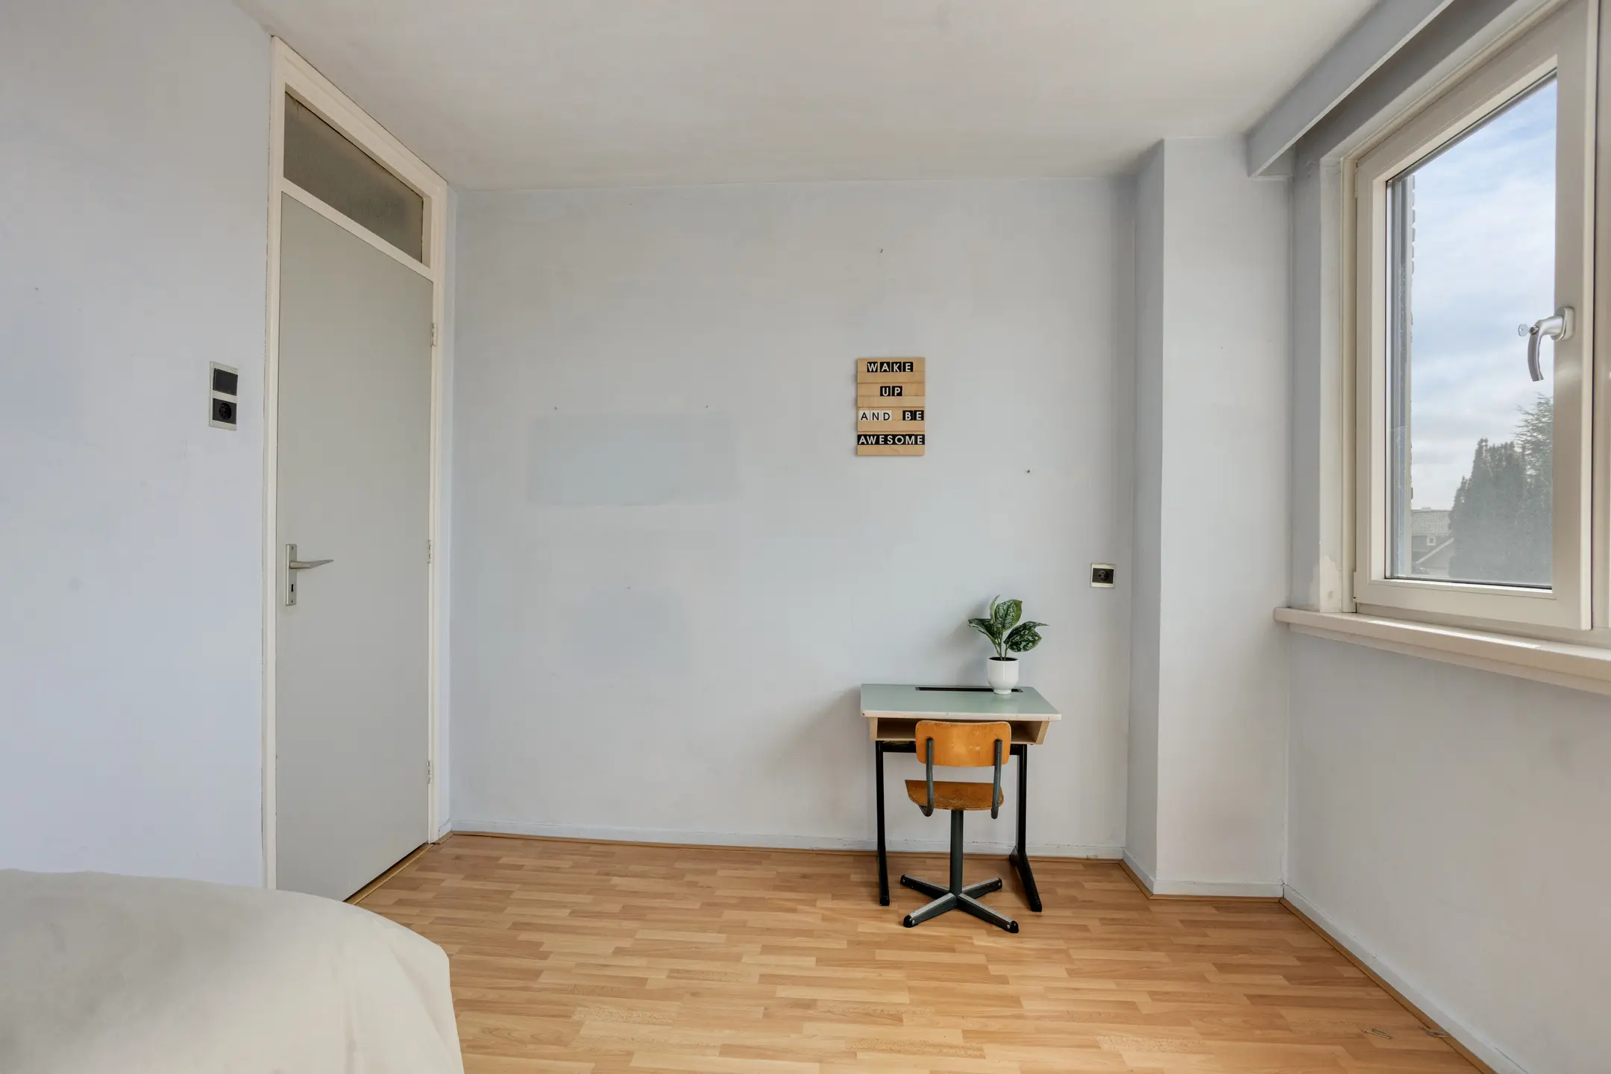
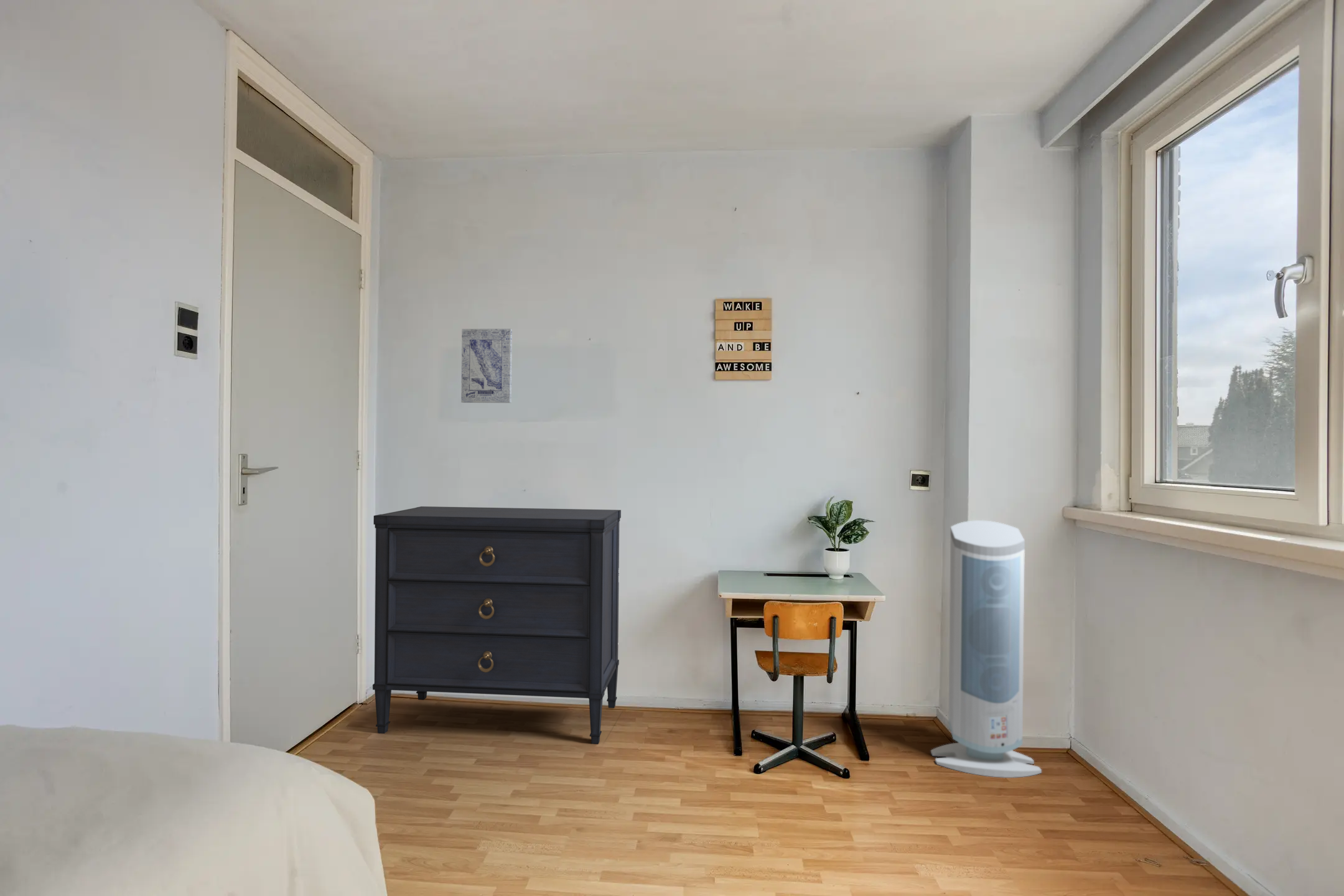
+ wall art (487, 366)
+ dresser (503, 616)
+ air purifier (985, 642)
